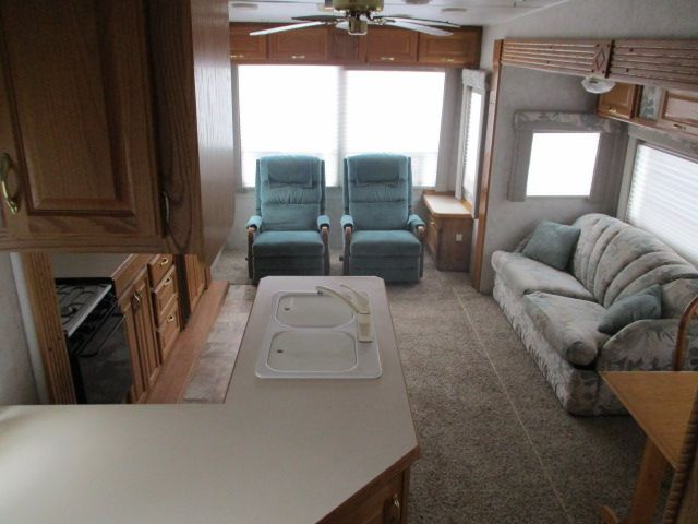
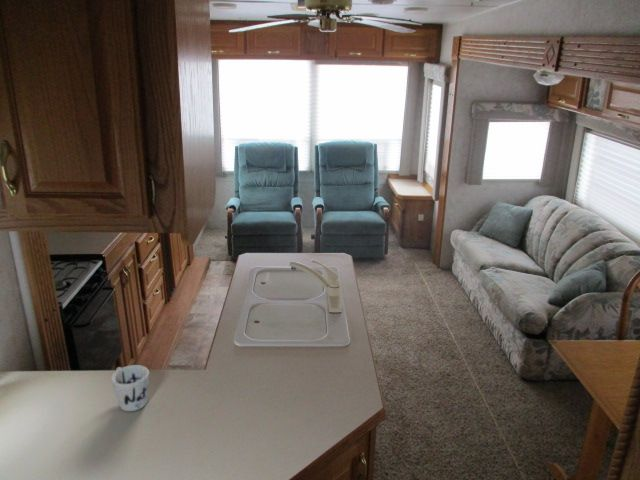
+ mug (128, 385)
